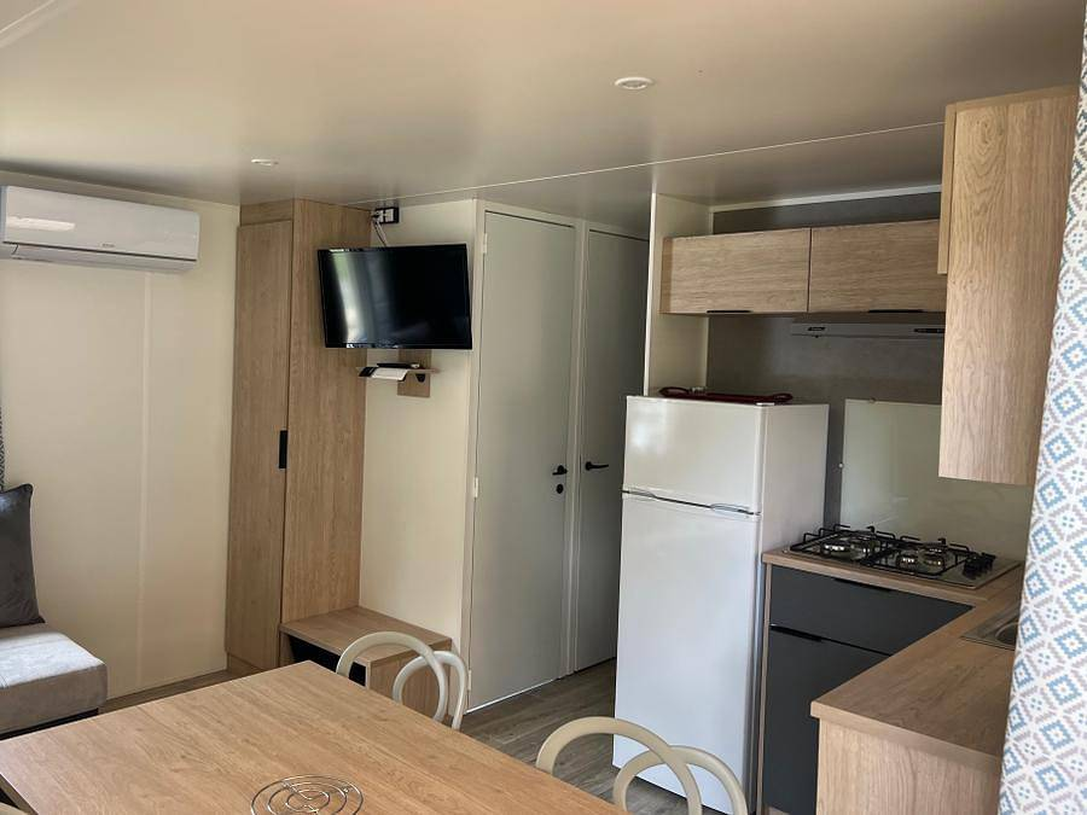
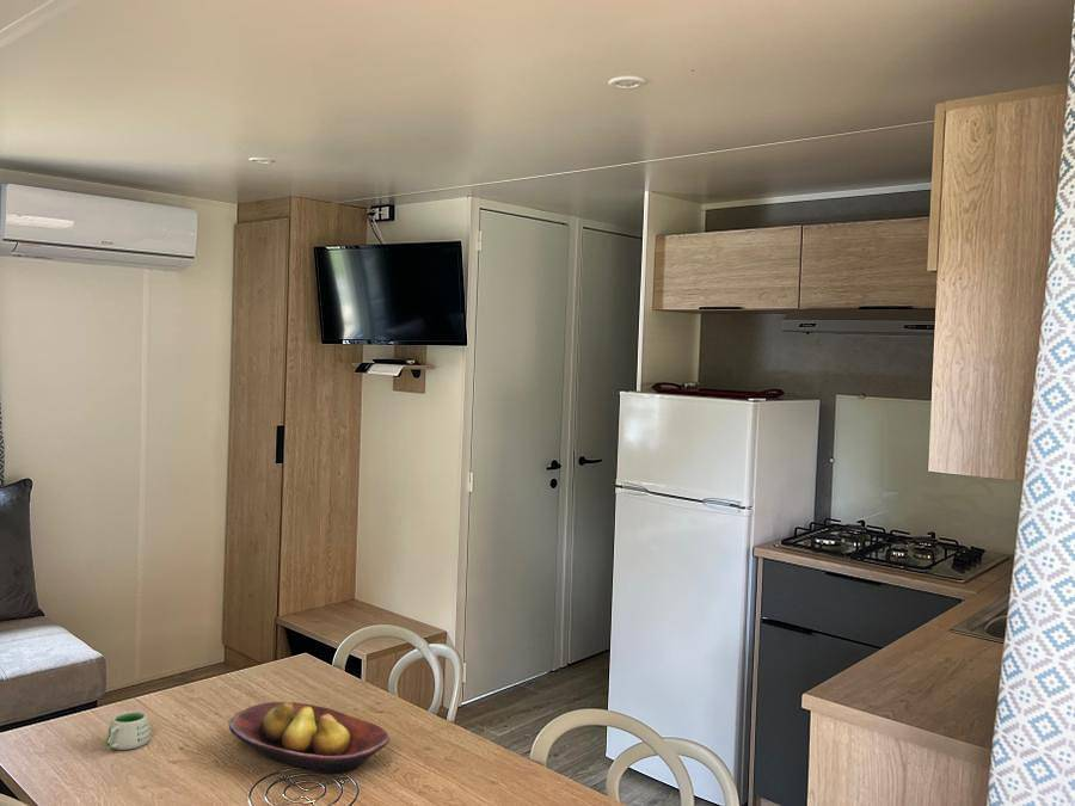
+ fruit bowl (307, 731)
+ mug (124, 732)
